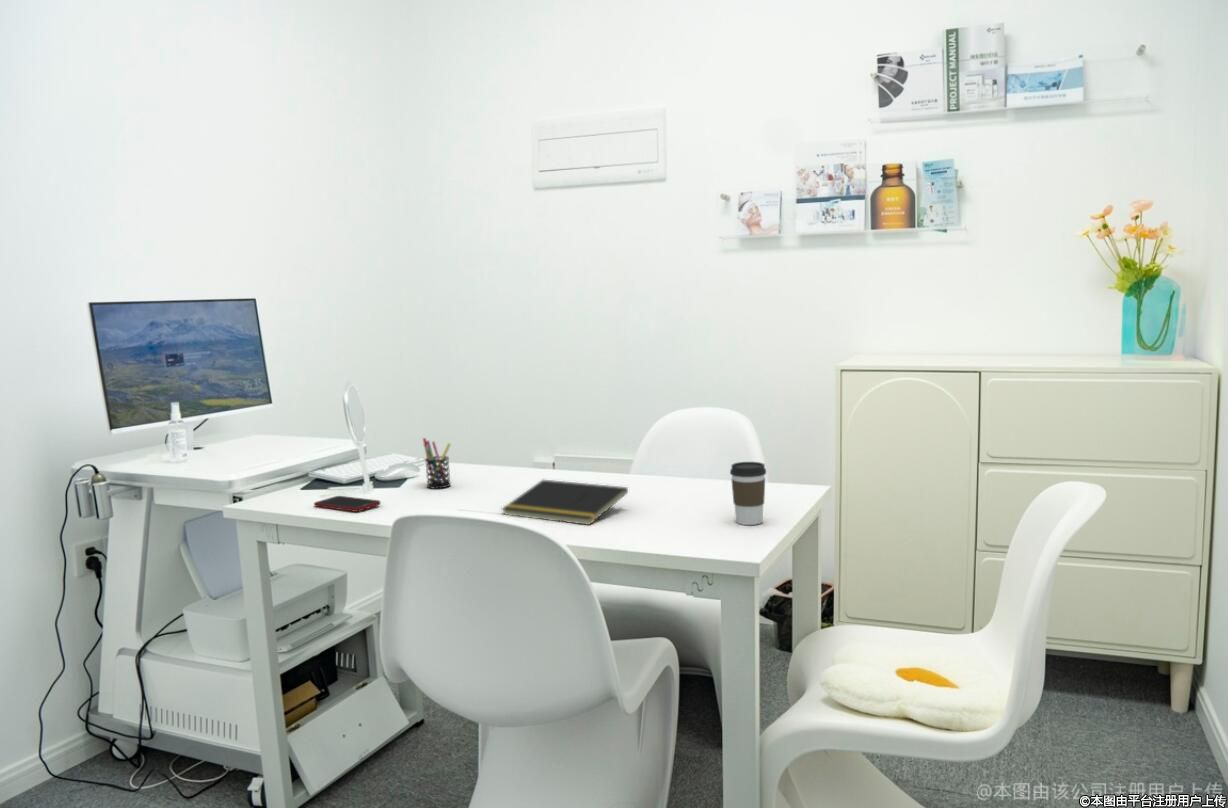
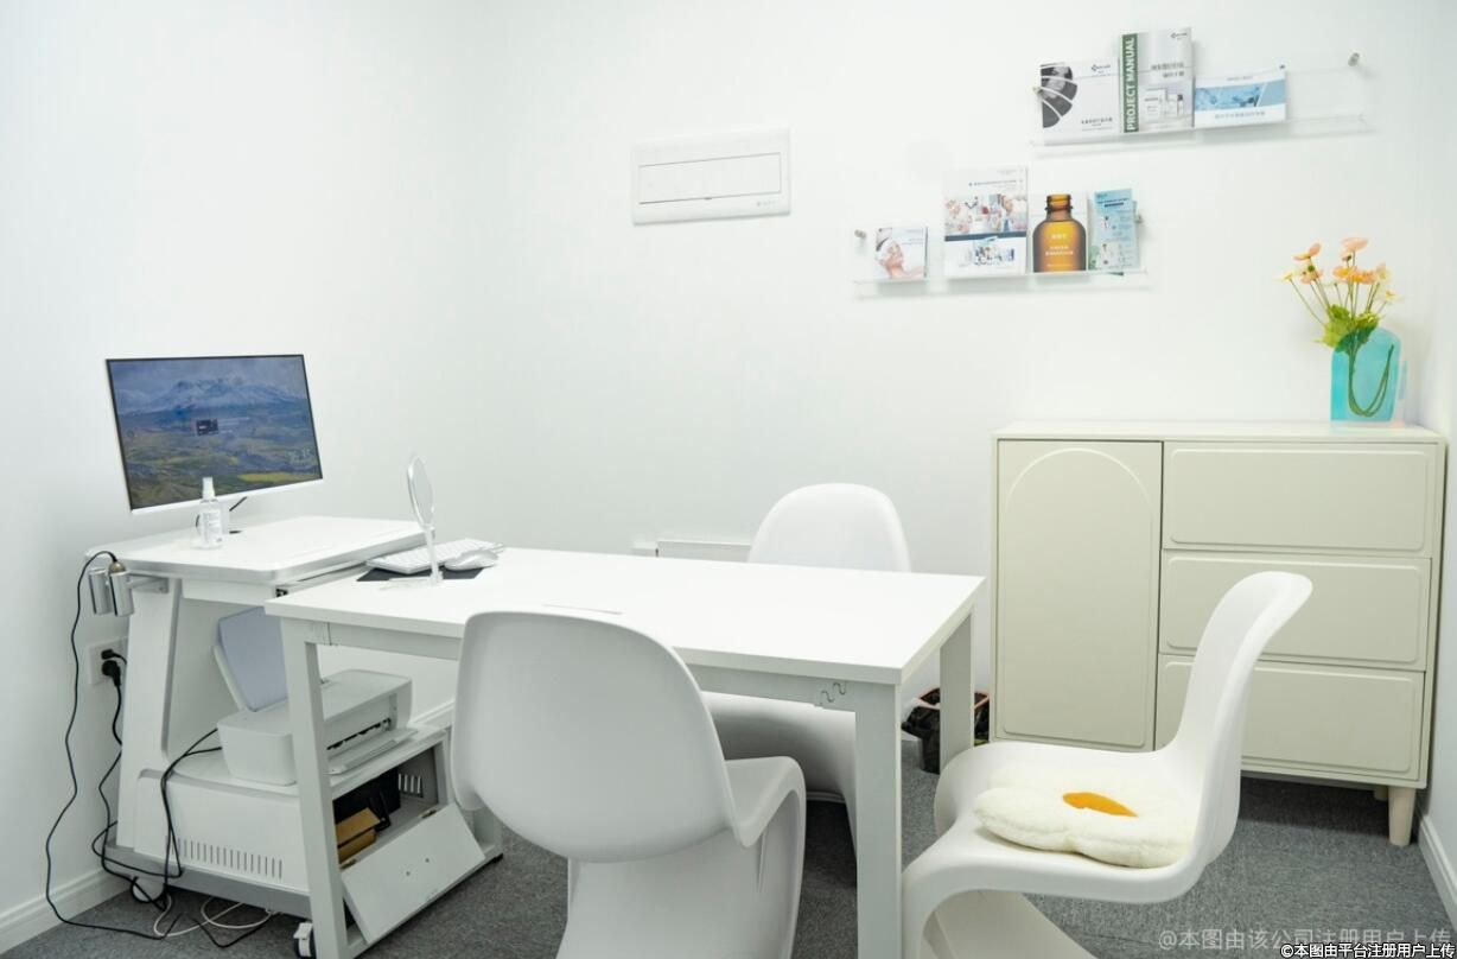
- cell phone (347, 503)
- pen holder (434, 462)
- notepad (564, 500)
- coffee cup (748, 493)
